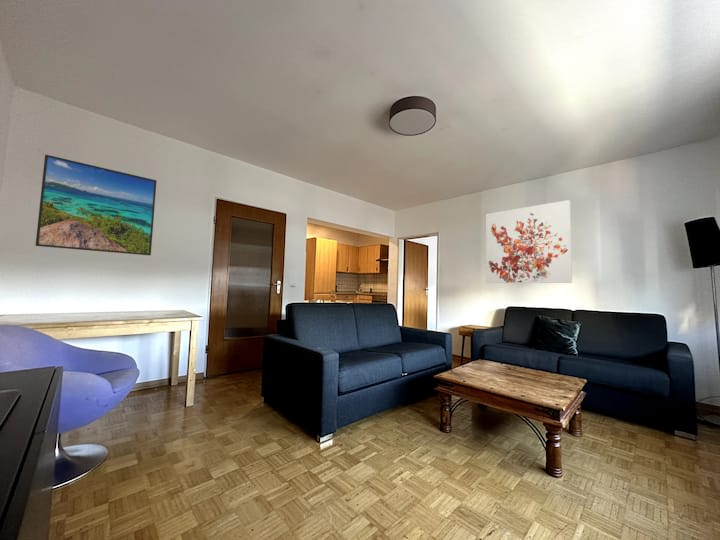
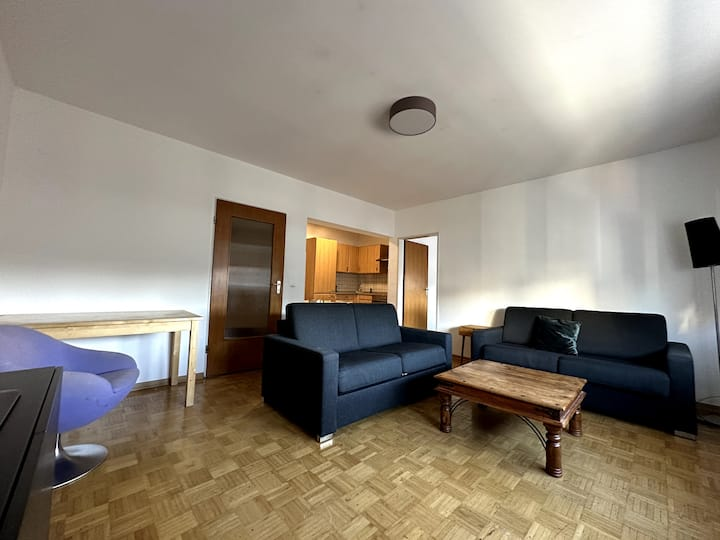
- wall art (524, 245)
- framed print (102, 209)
